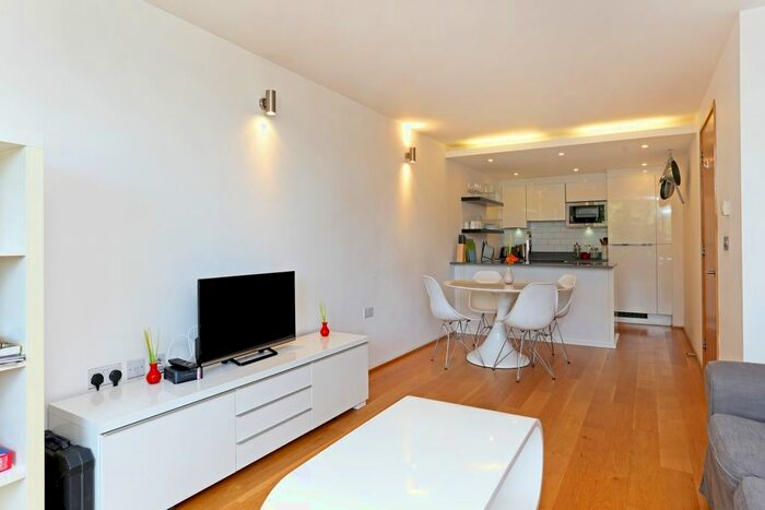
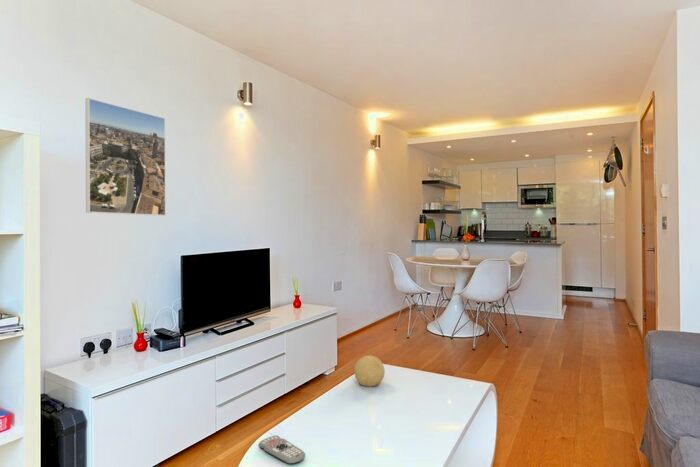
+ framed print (128, 161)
+ decorative ball (369, 370)
+ remote control (282, 449)
